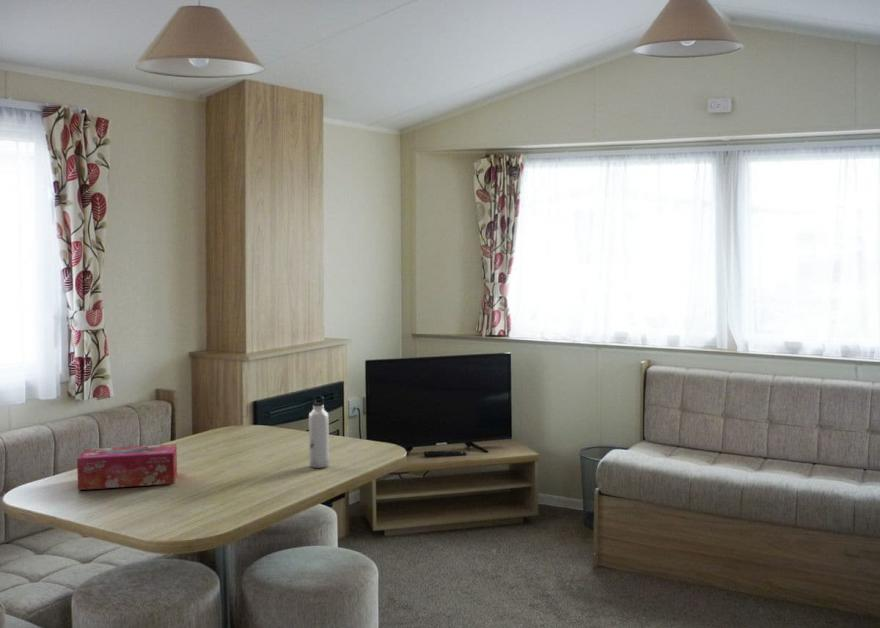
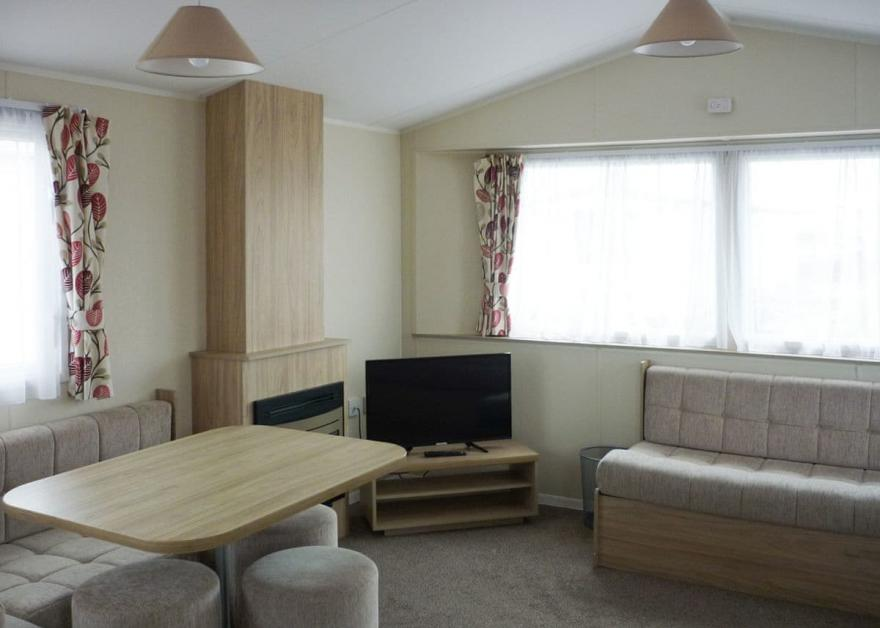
- water bottle (318, 430)
- tissue box (129, 466)
